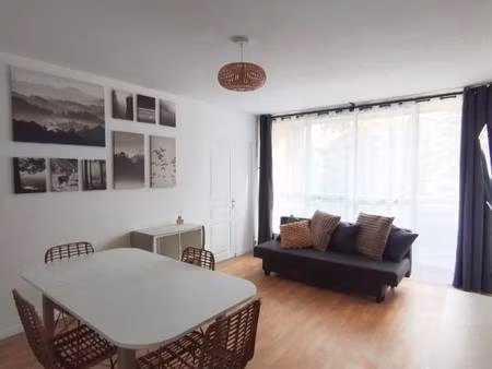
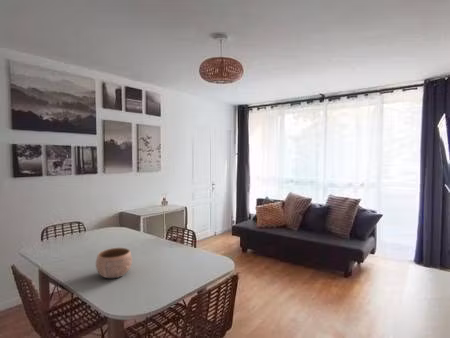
+ bowl (114, 263)
